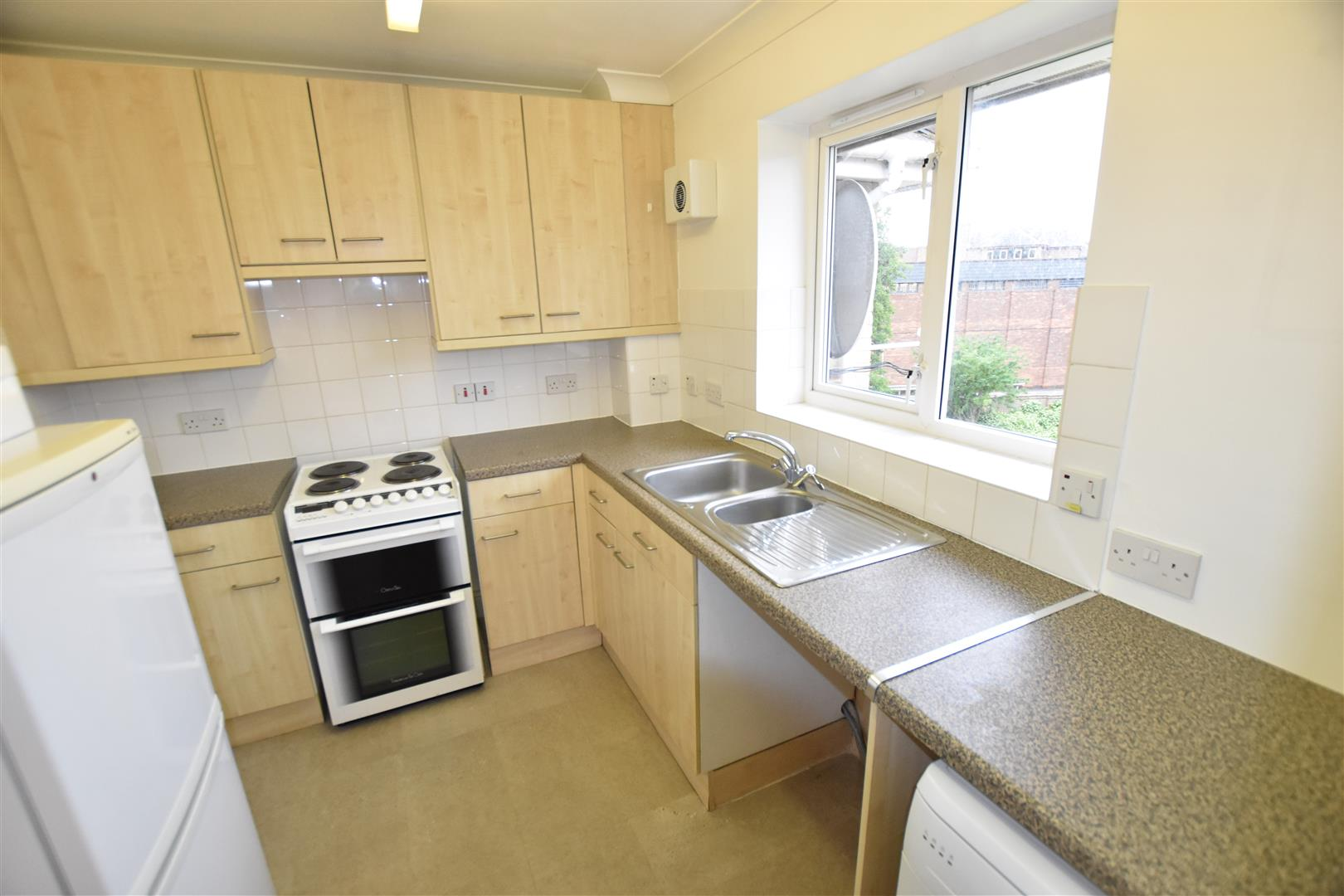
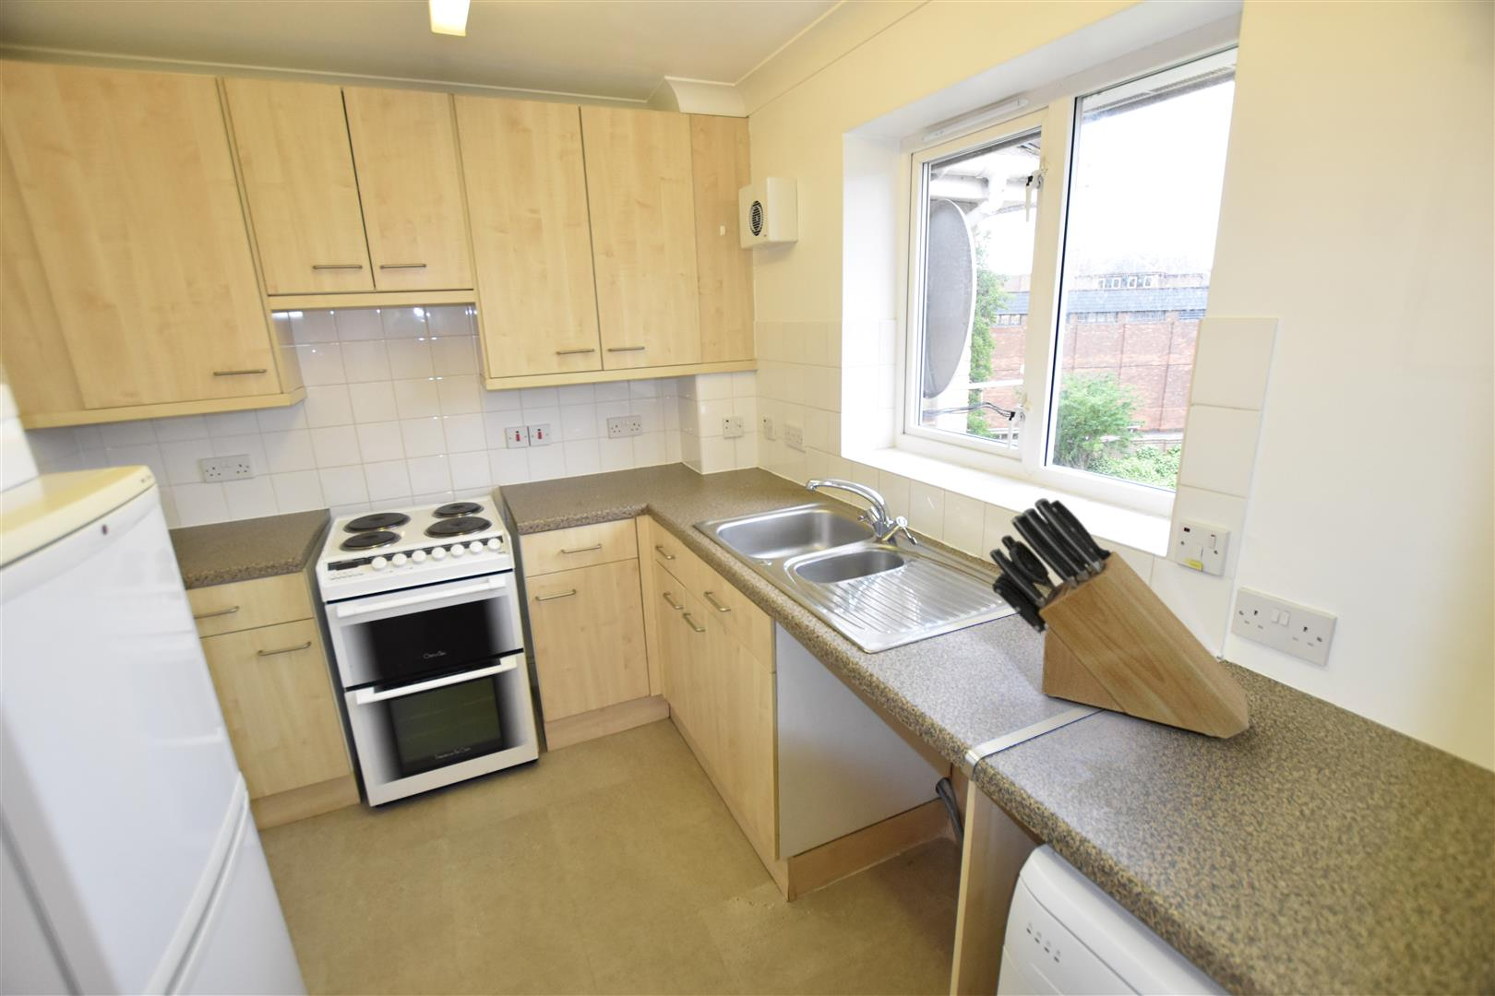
+ knife block (1115, 601)
